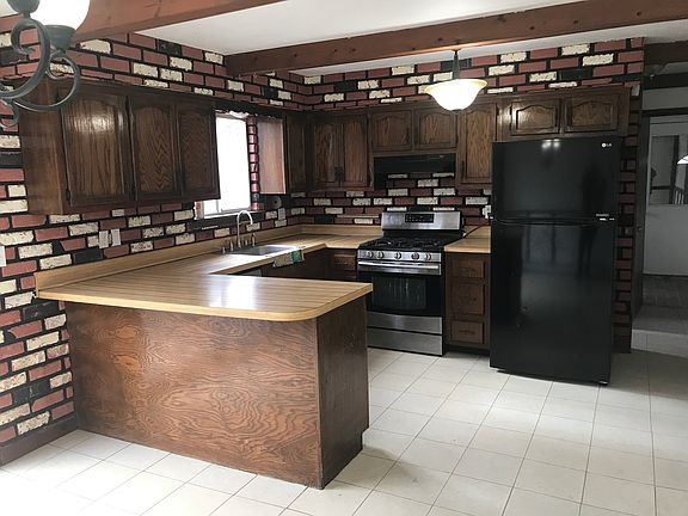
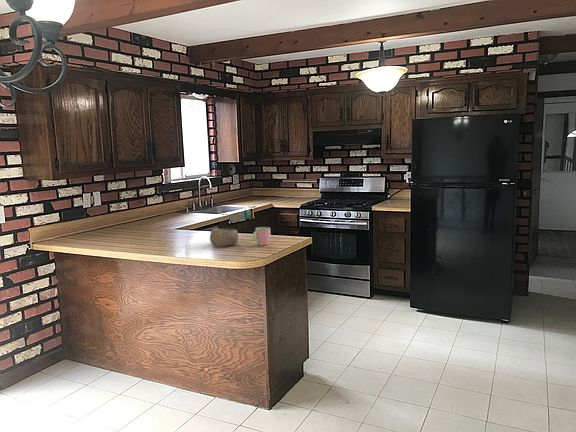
+ cup (261, 236)
+ bowl (224, 236)
